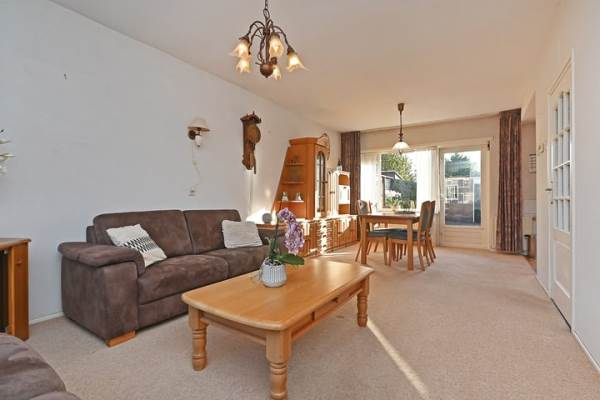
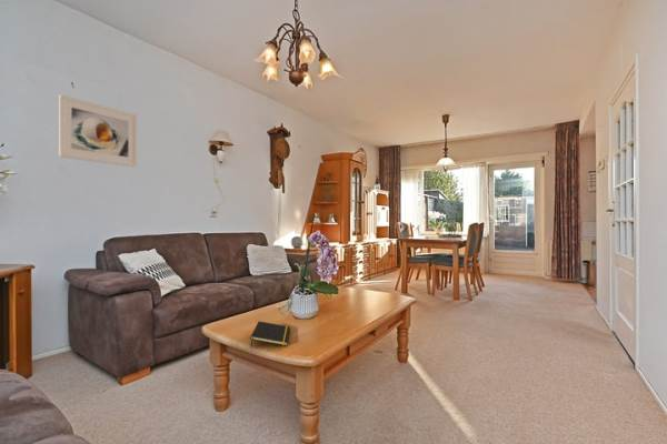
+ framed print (101, 133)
+ notepad (271, 332)
